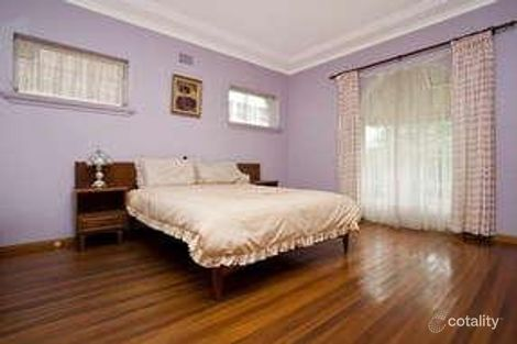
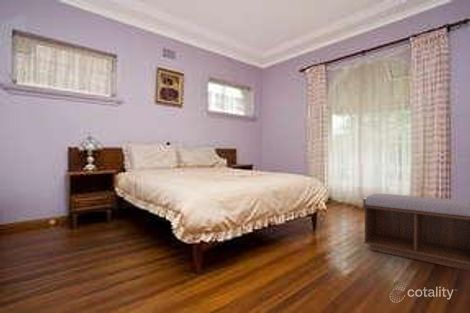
+ bench (417, 225)
